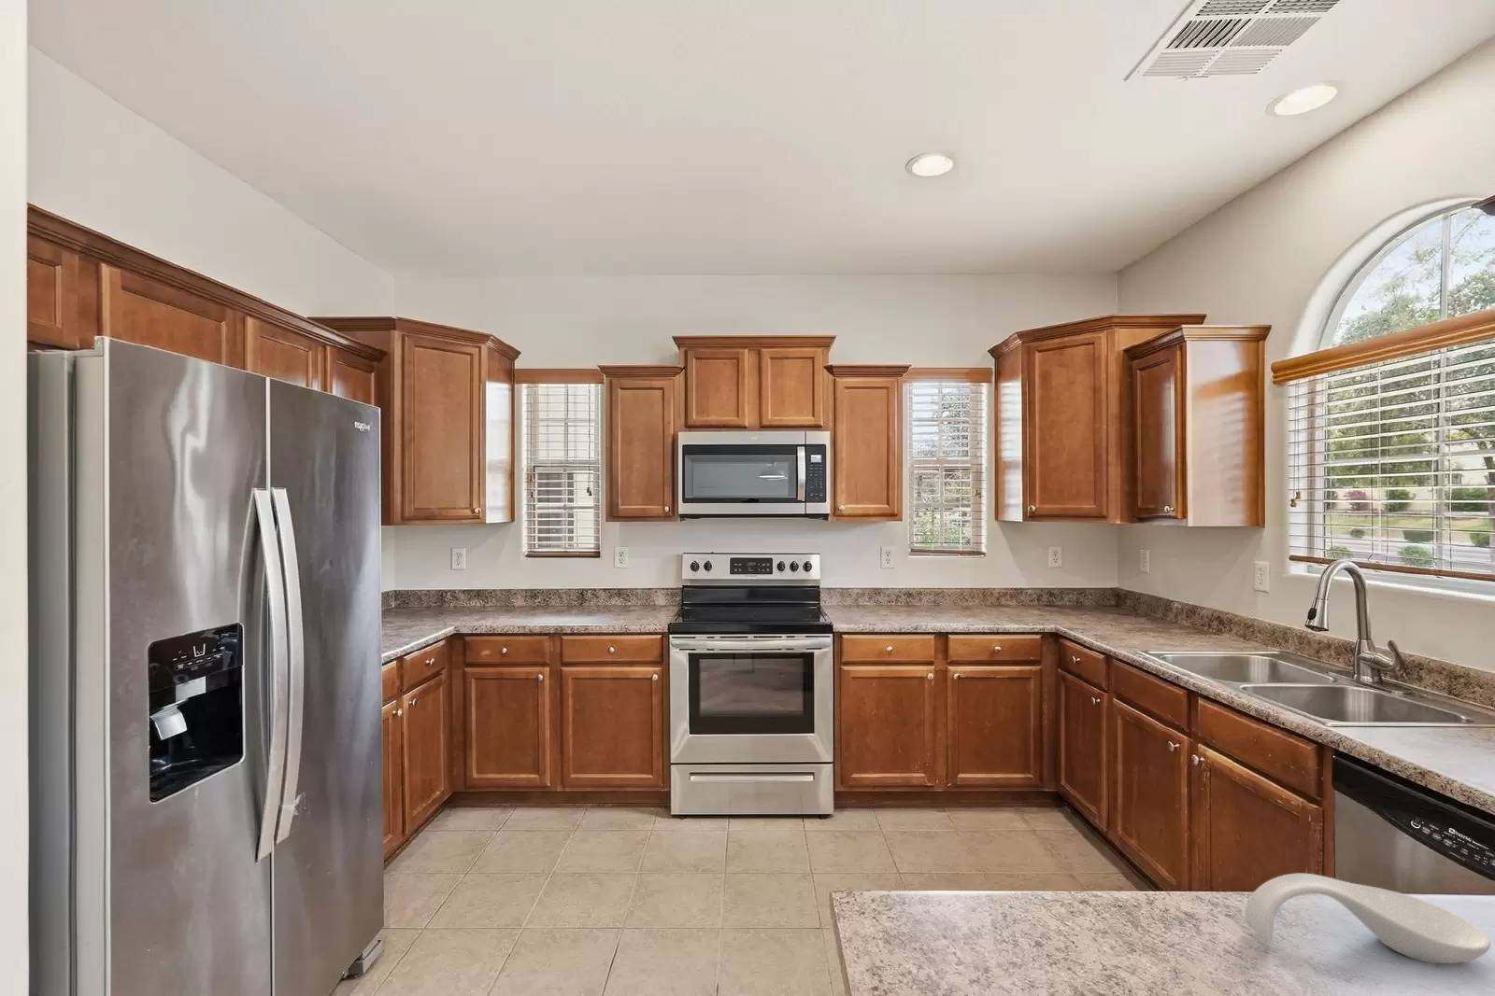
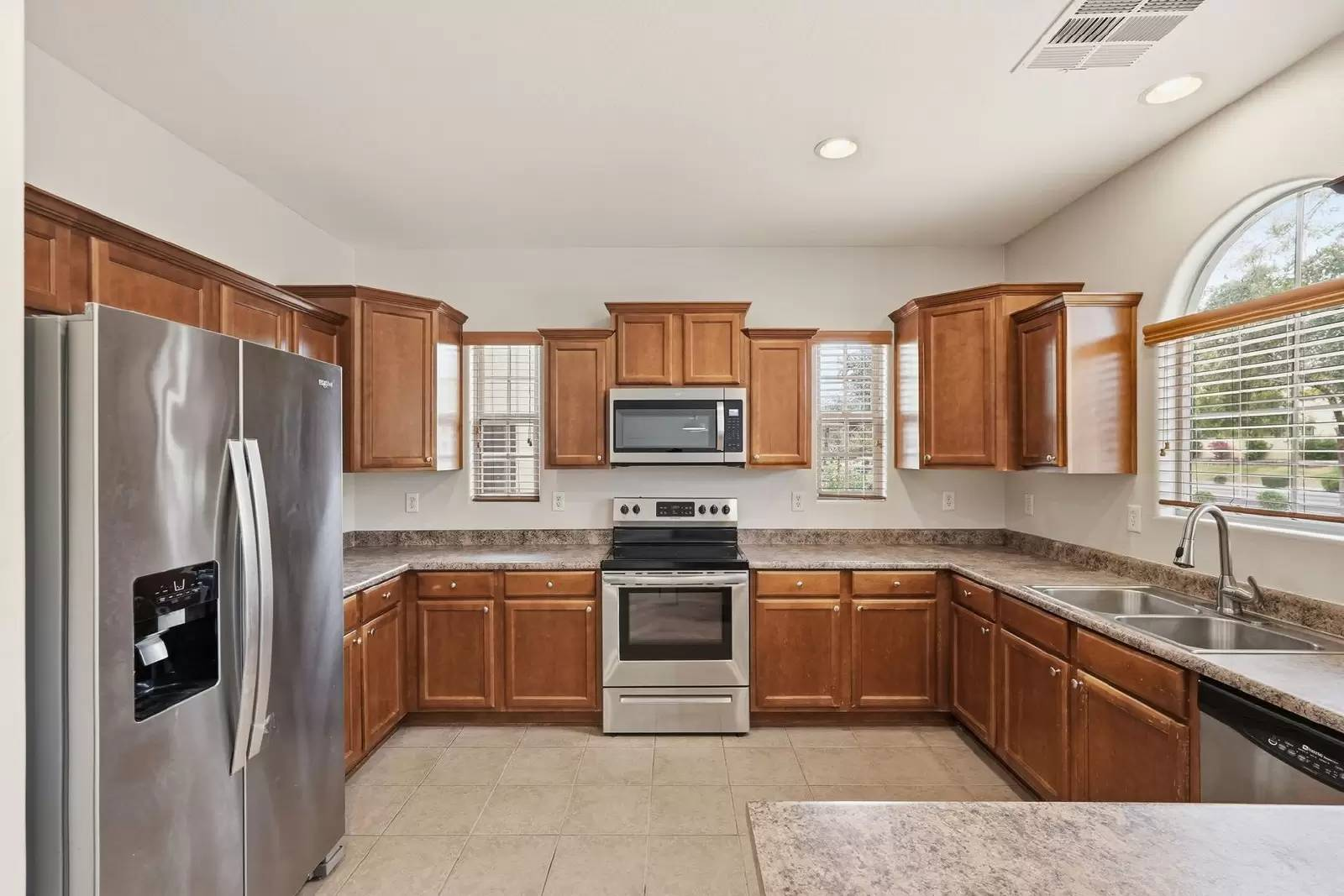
- spoon rest (1362, 913)
